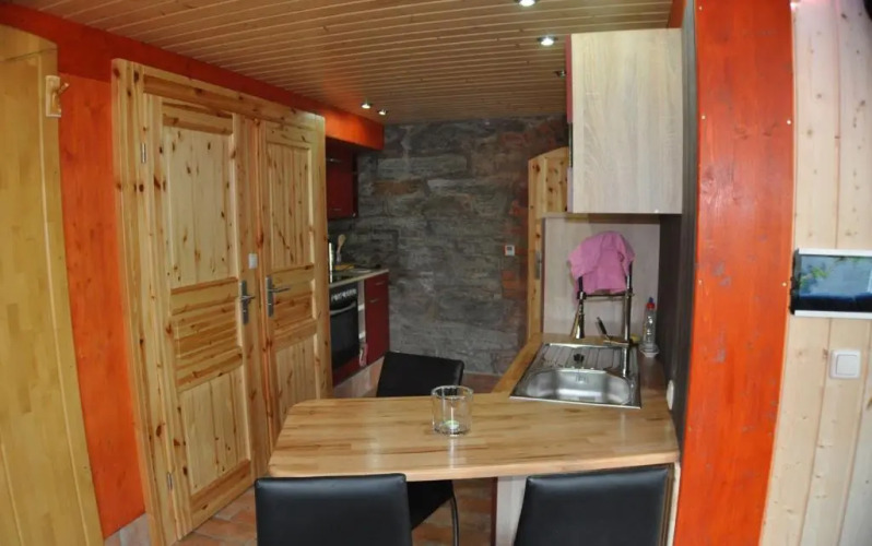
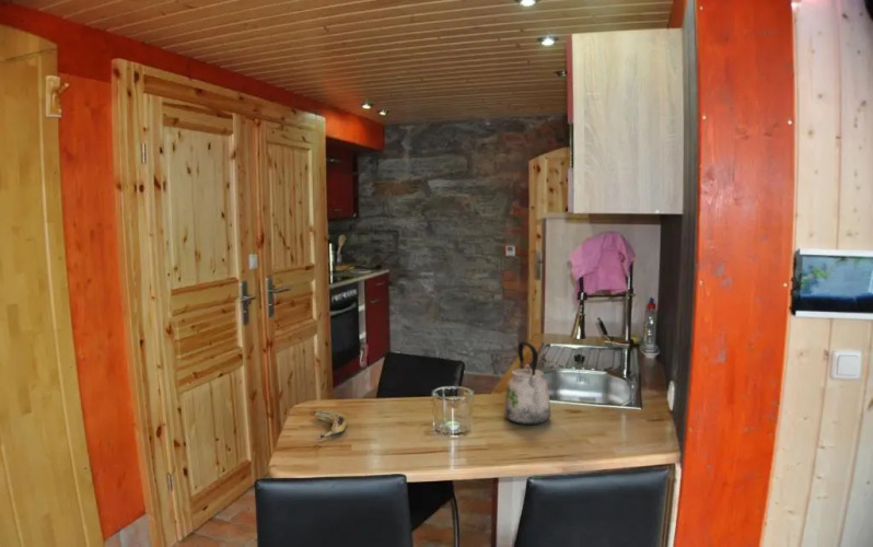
+ kettle (524, 380)
+ fruit (330, 421)
